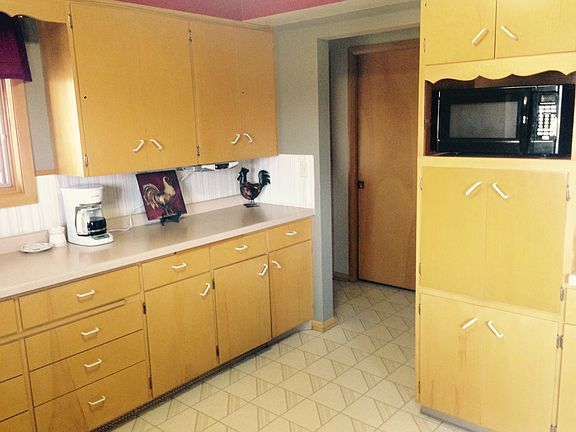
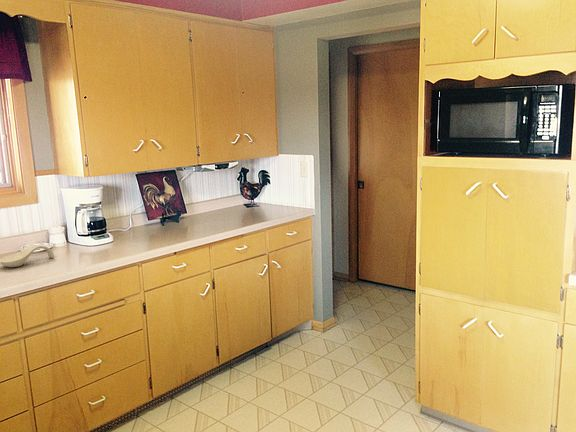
+ spoon rest (26, 255)
